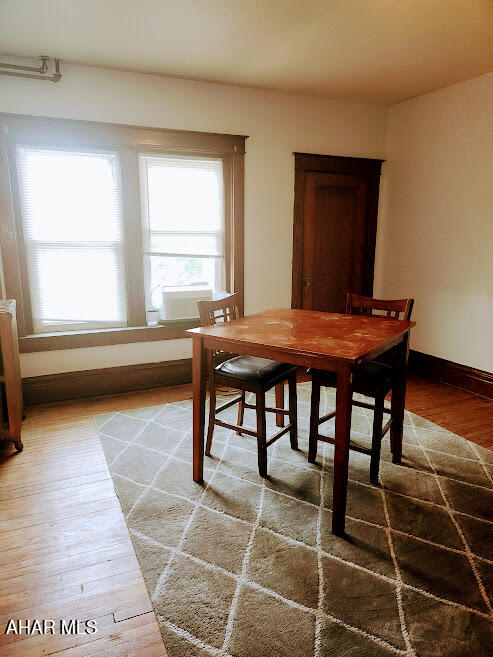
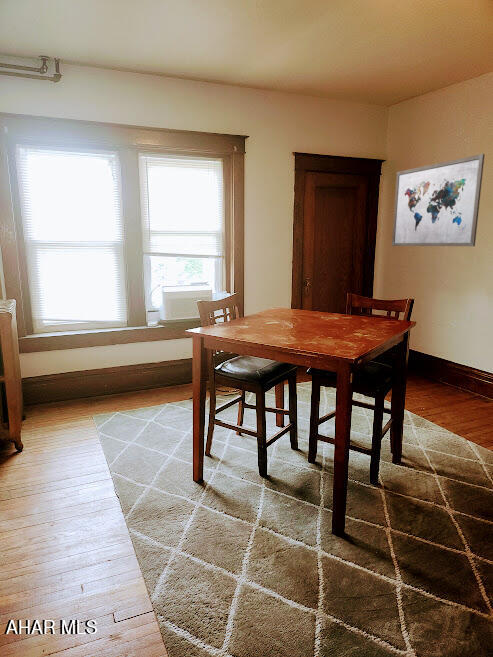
+ wall art (432, 205)
